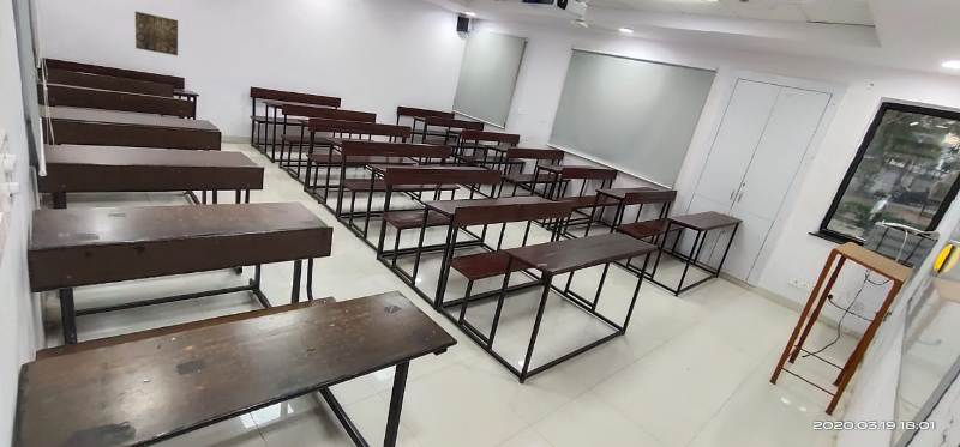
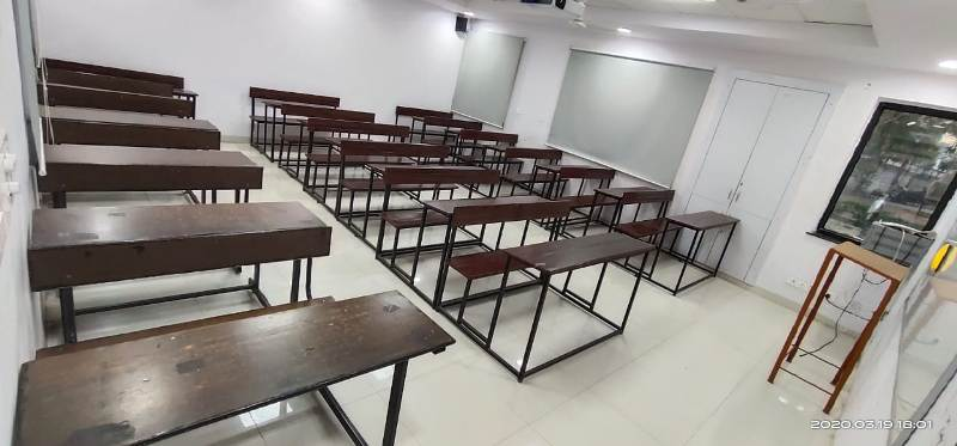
- wall art (156, 34)
